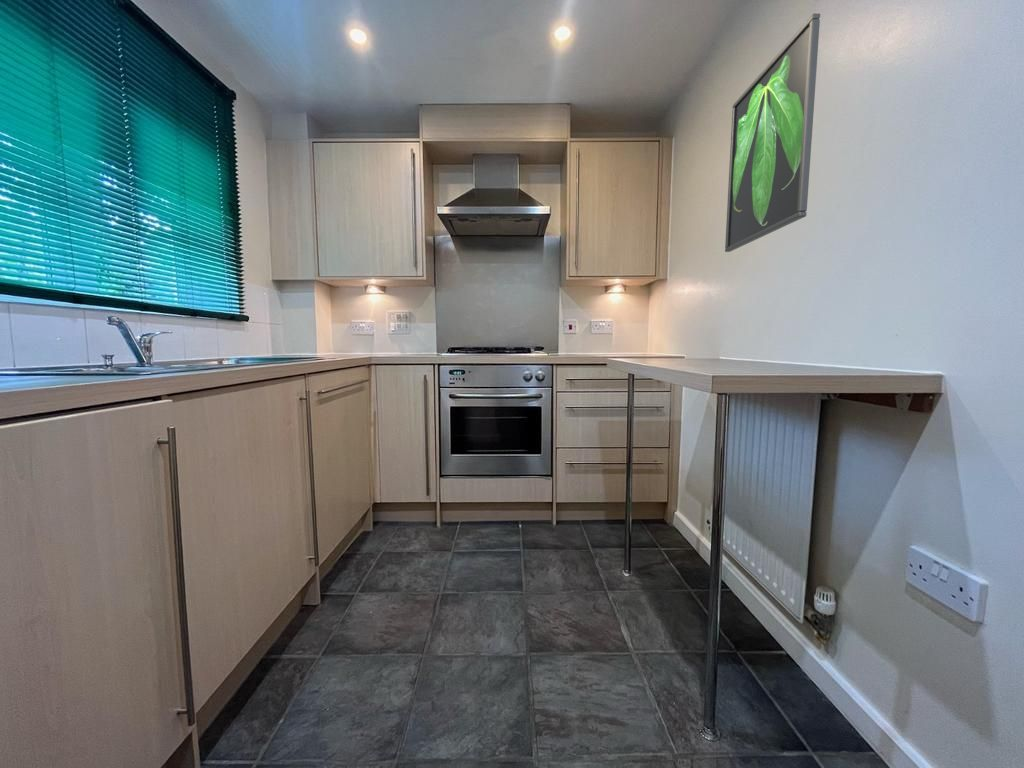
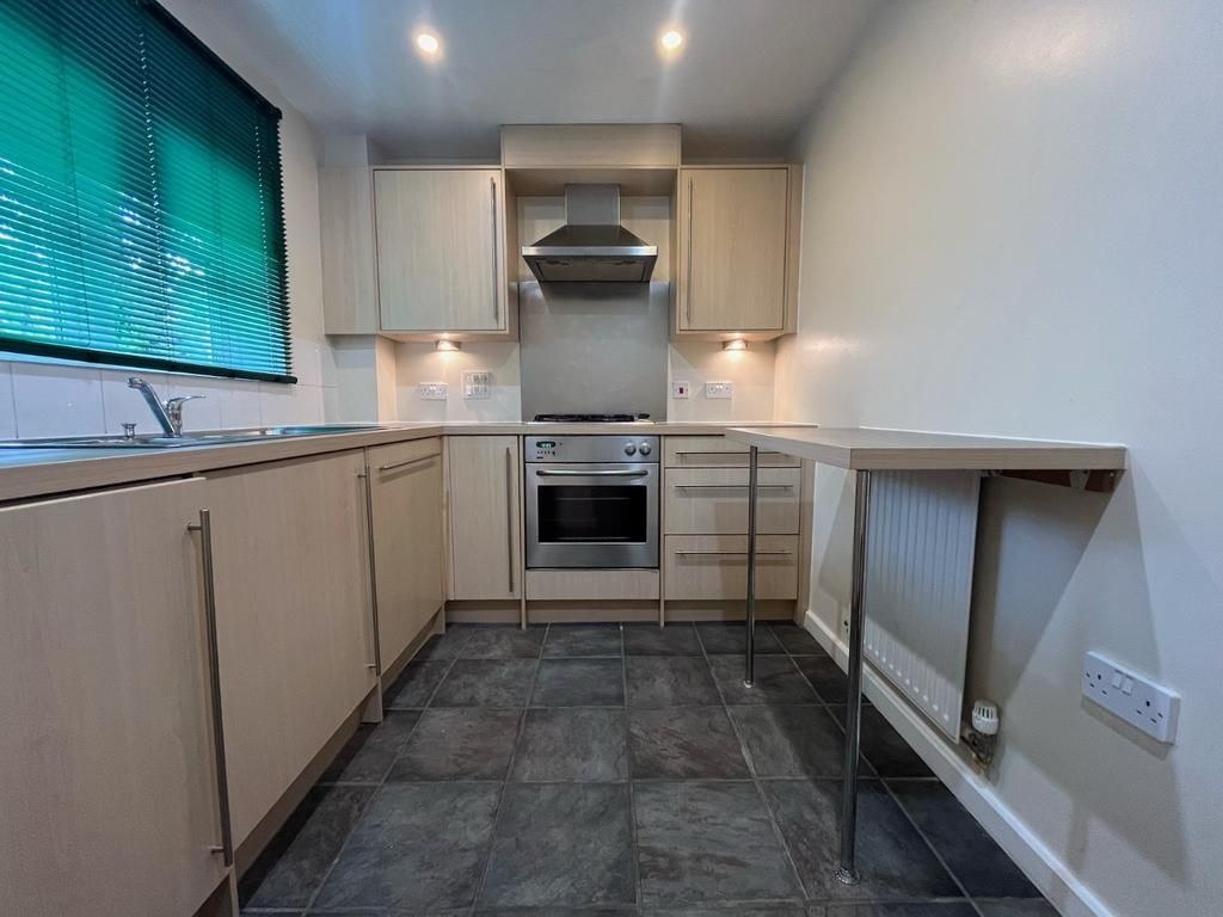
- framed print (764, 153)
